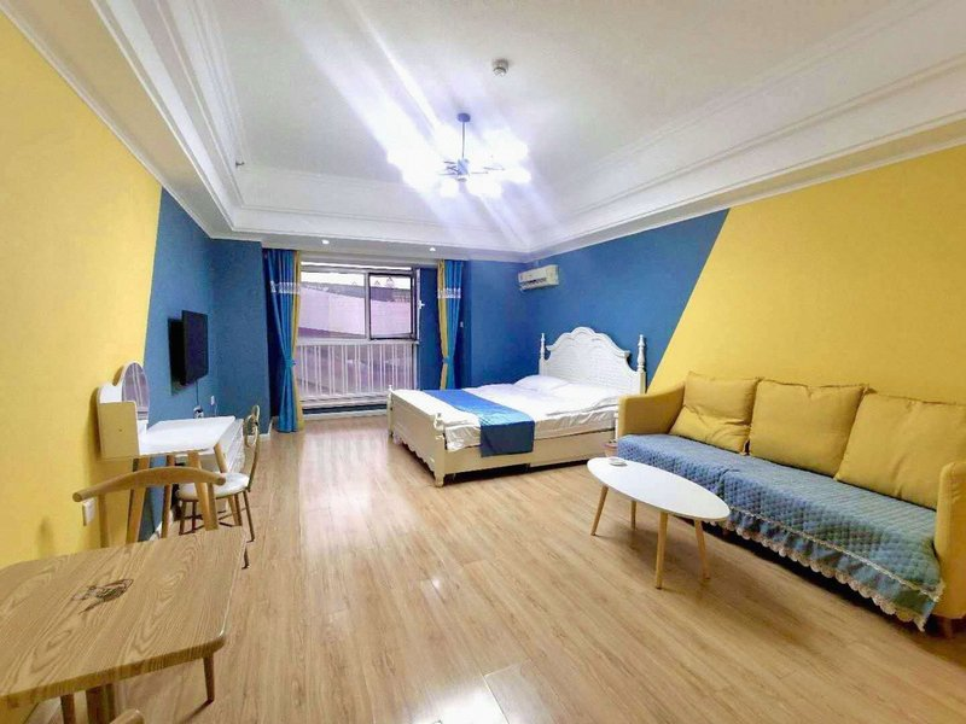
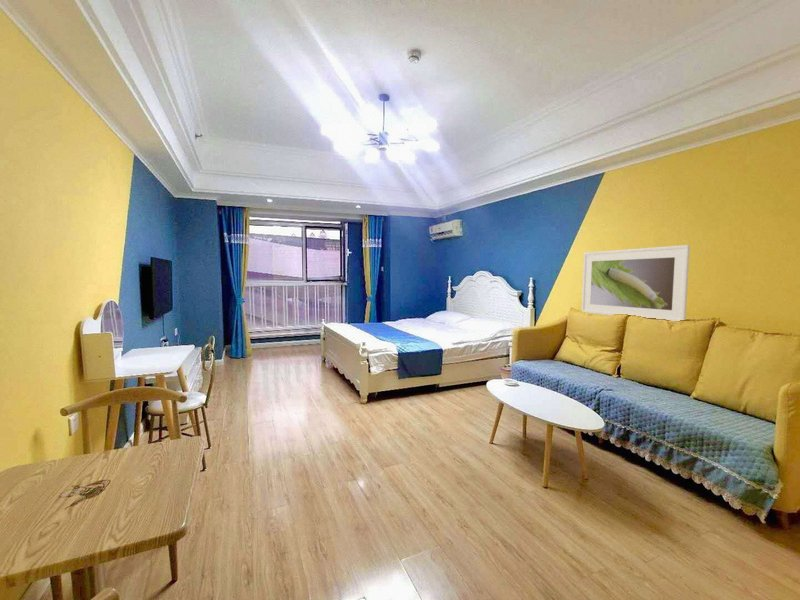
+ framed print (628, 283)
